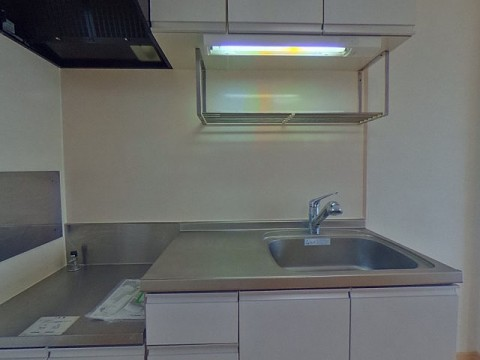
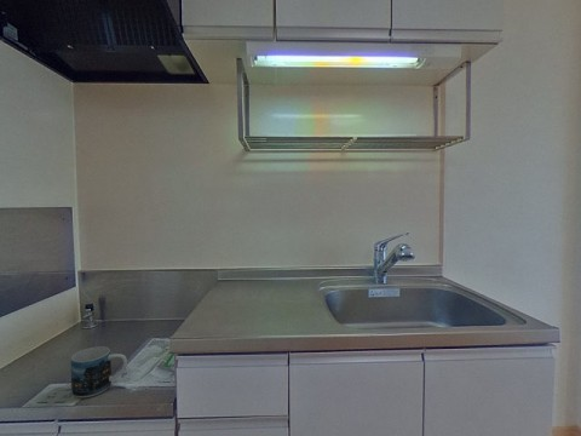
+ mug (100, 369)
